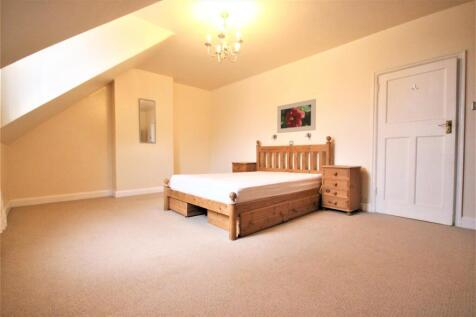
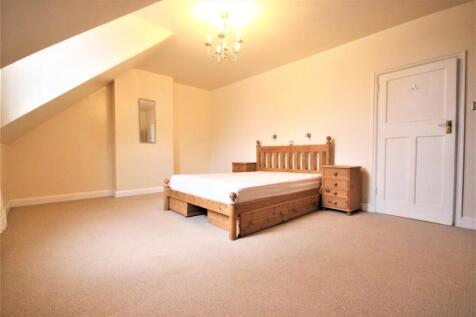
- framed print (295, 117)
